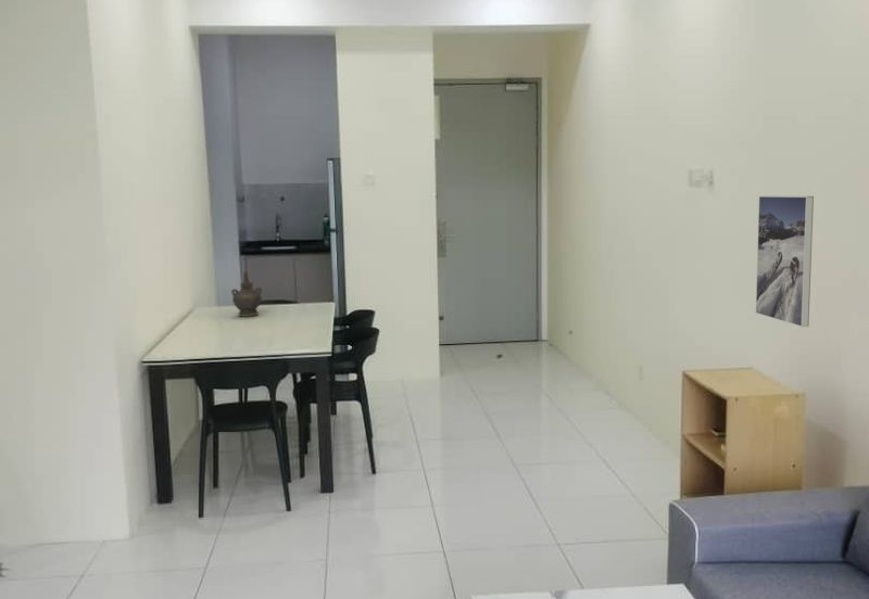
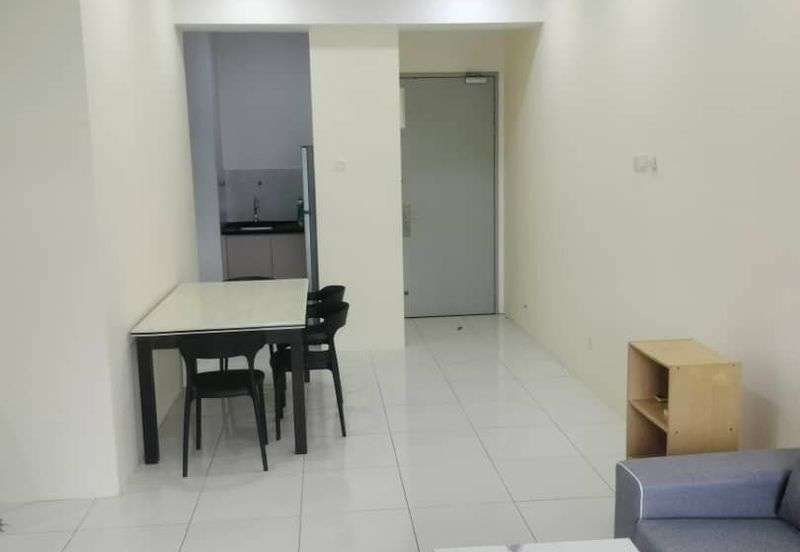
- ceremonial vessel (247, 293)
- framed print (782, 258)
